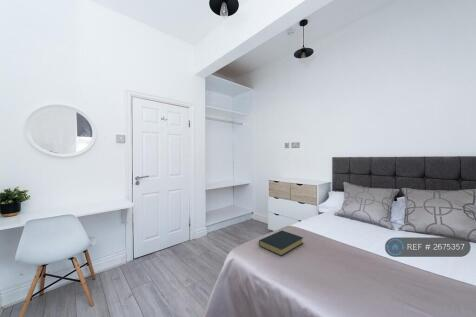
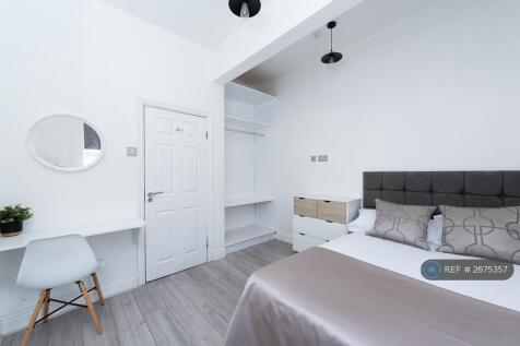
- hardback book (281, 241)
